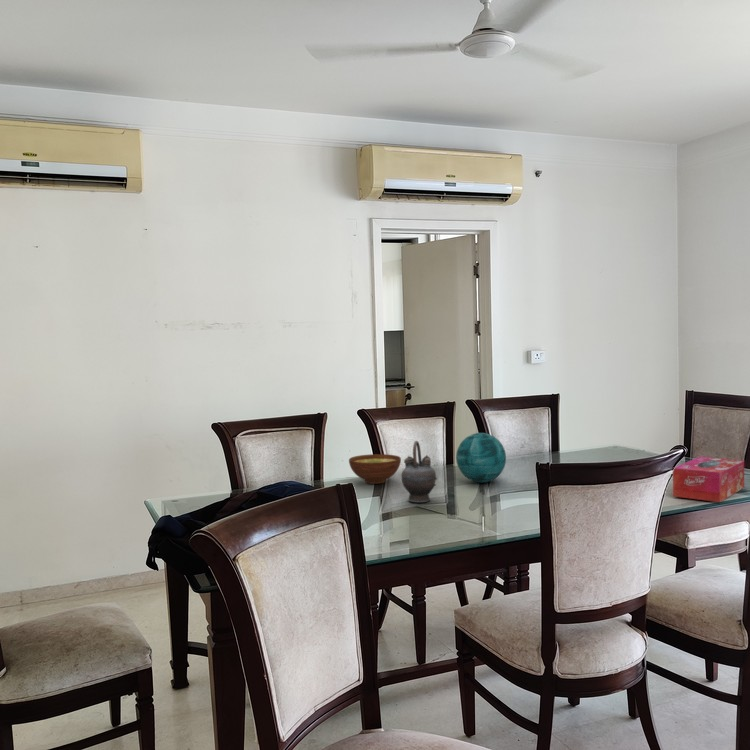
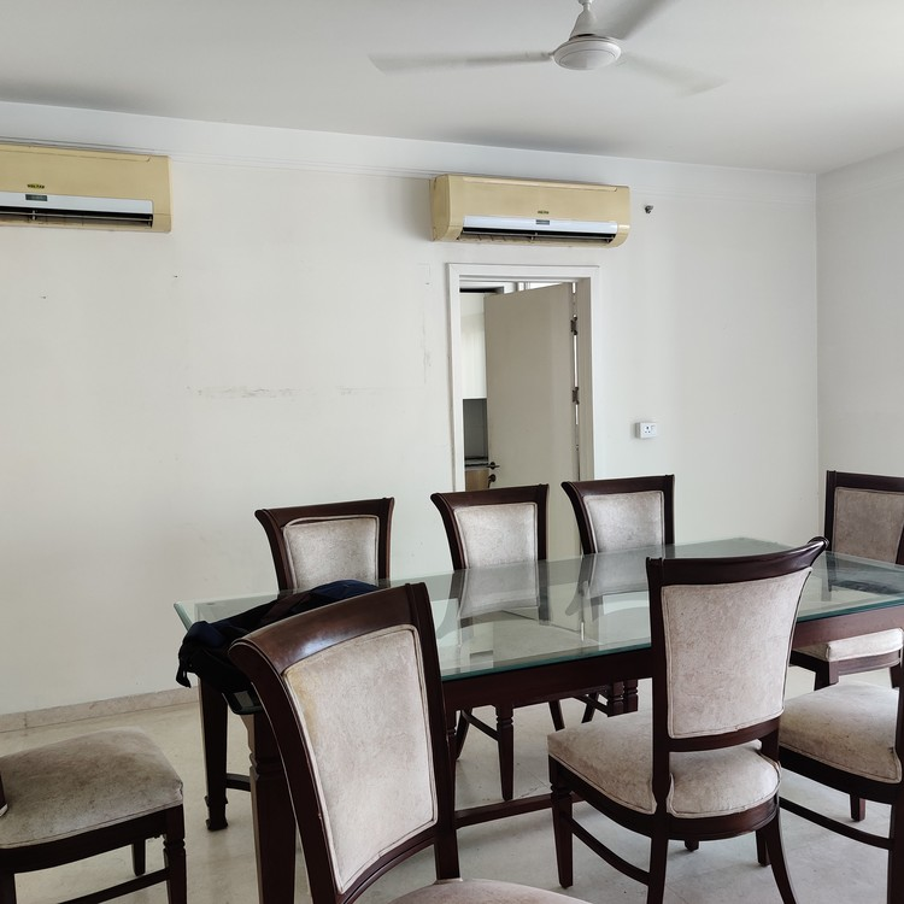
- tissue box (709, 477)
- decorative orb (480, 457)
- teapot (419, 470)
- bowl (375, 470)
